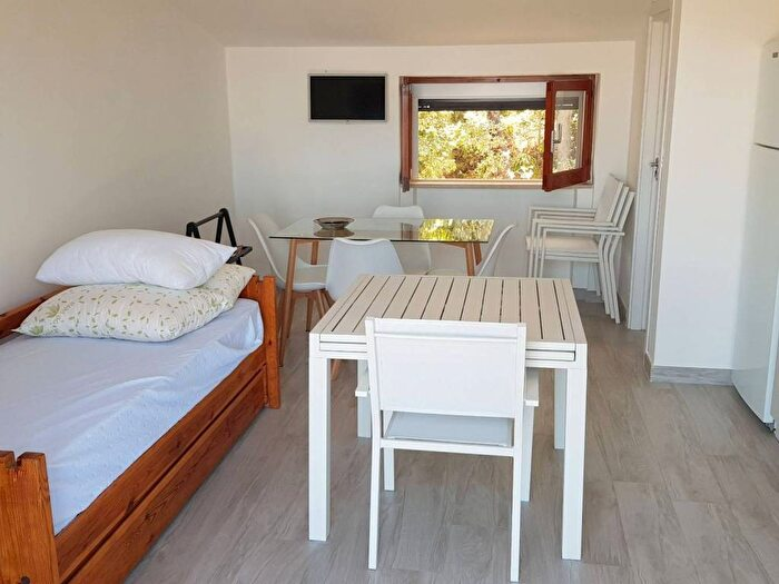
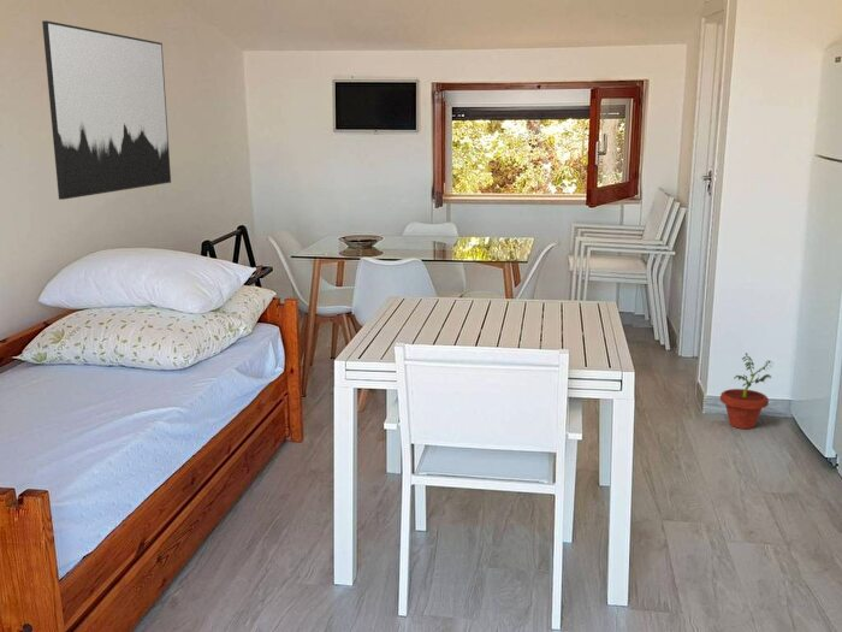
+ potted plant (746, 390)
+ wall art (115, 113)
